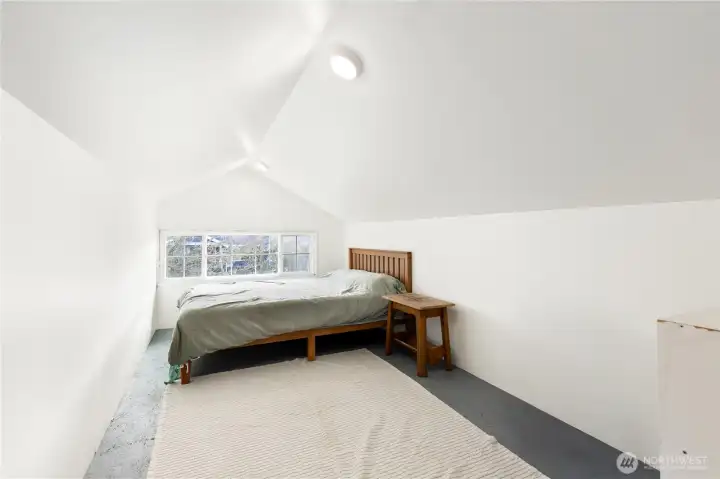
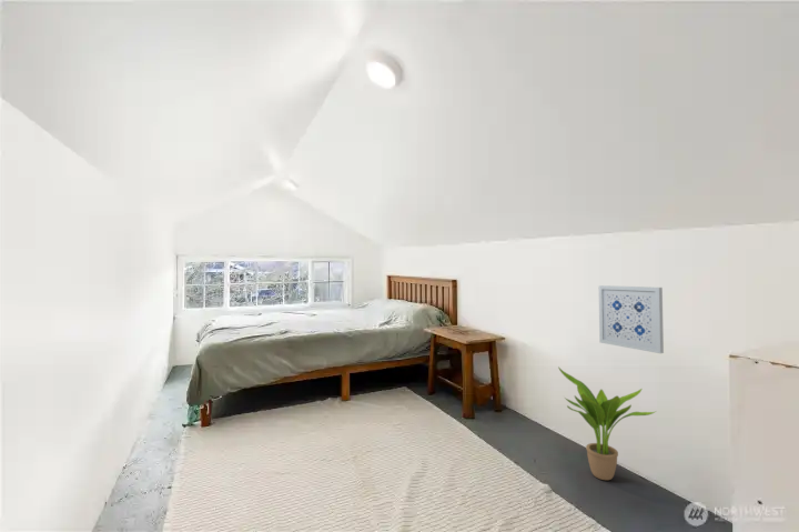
+ wall art (628, 317)
+ potted plant (598, 425)
